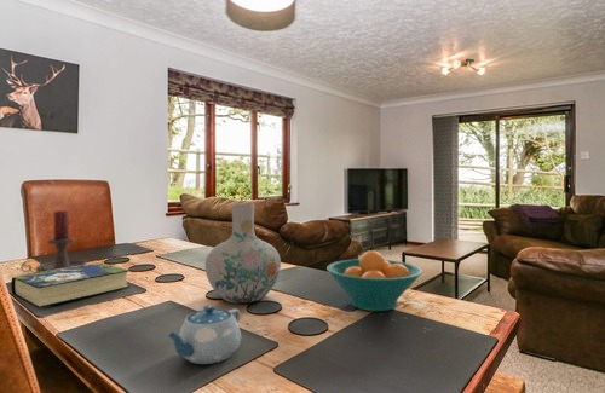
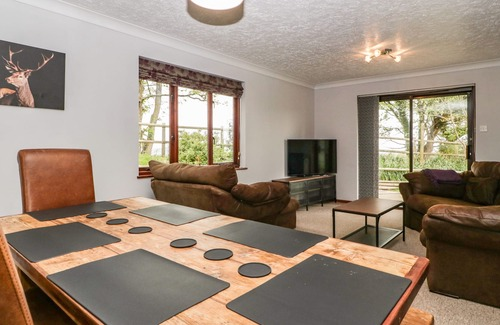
- fruit bowl (373, 277)
- vase (243, 250)
- candle holder (54, 241)
- book (73, 282)
- chinaware (207, 331)
